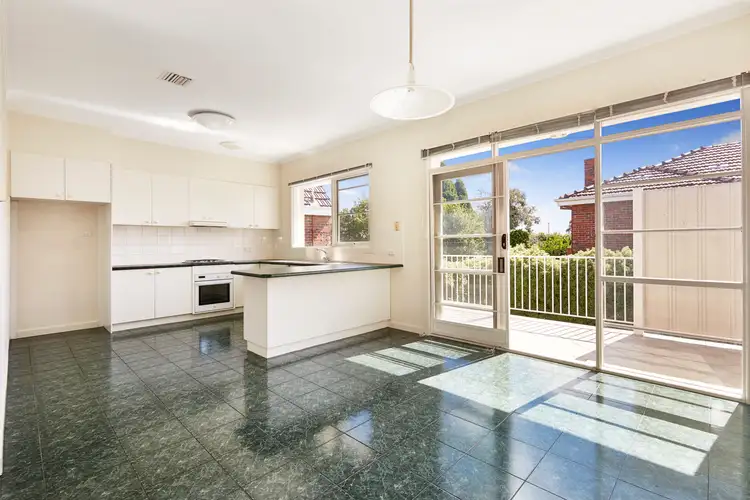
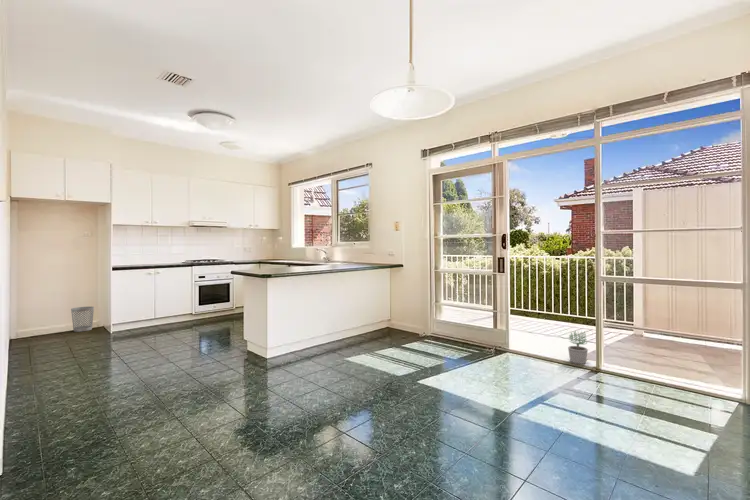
+ potted plant (577, 345)
+ wastebasket (83, 319)
